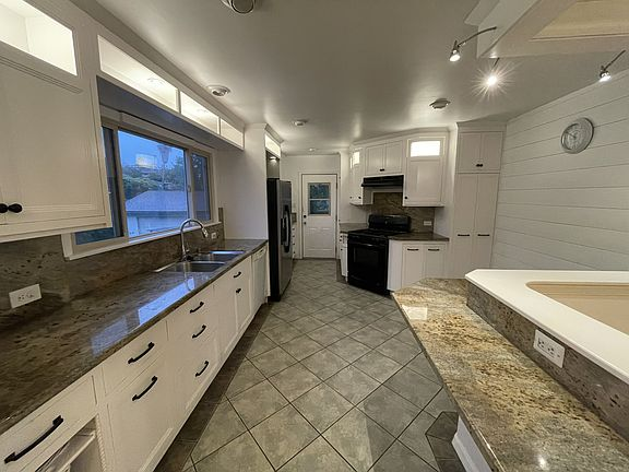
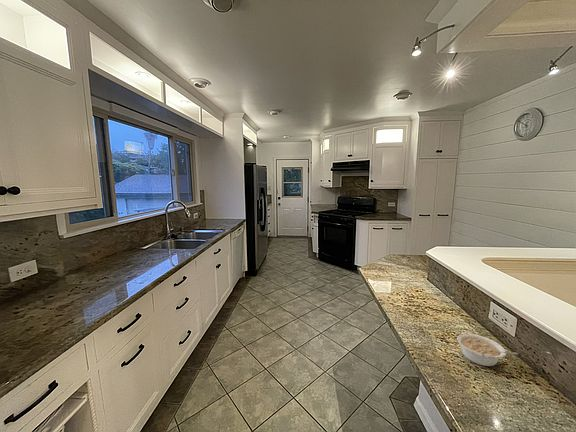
+ legume (481, 349)
